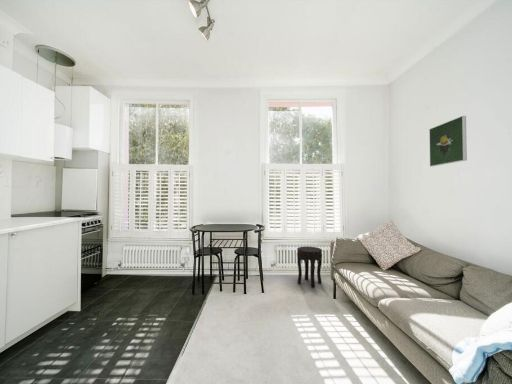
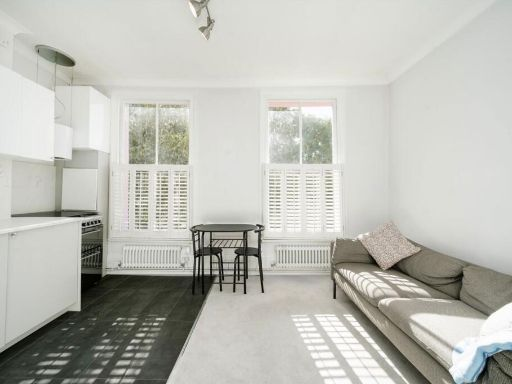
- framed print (446, 143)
- side table (308, 266)
